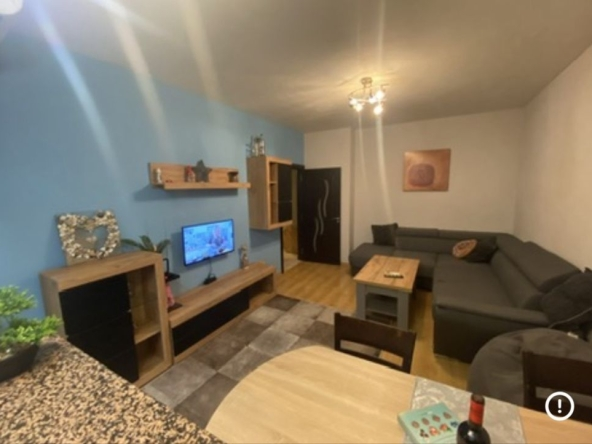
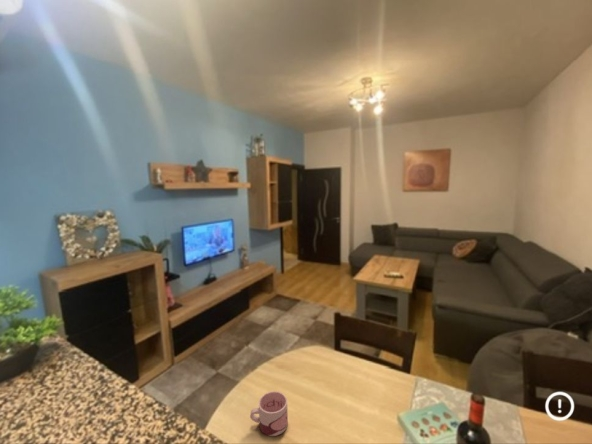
+ mug (269, 412)
